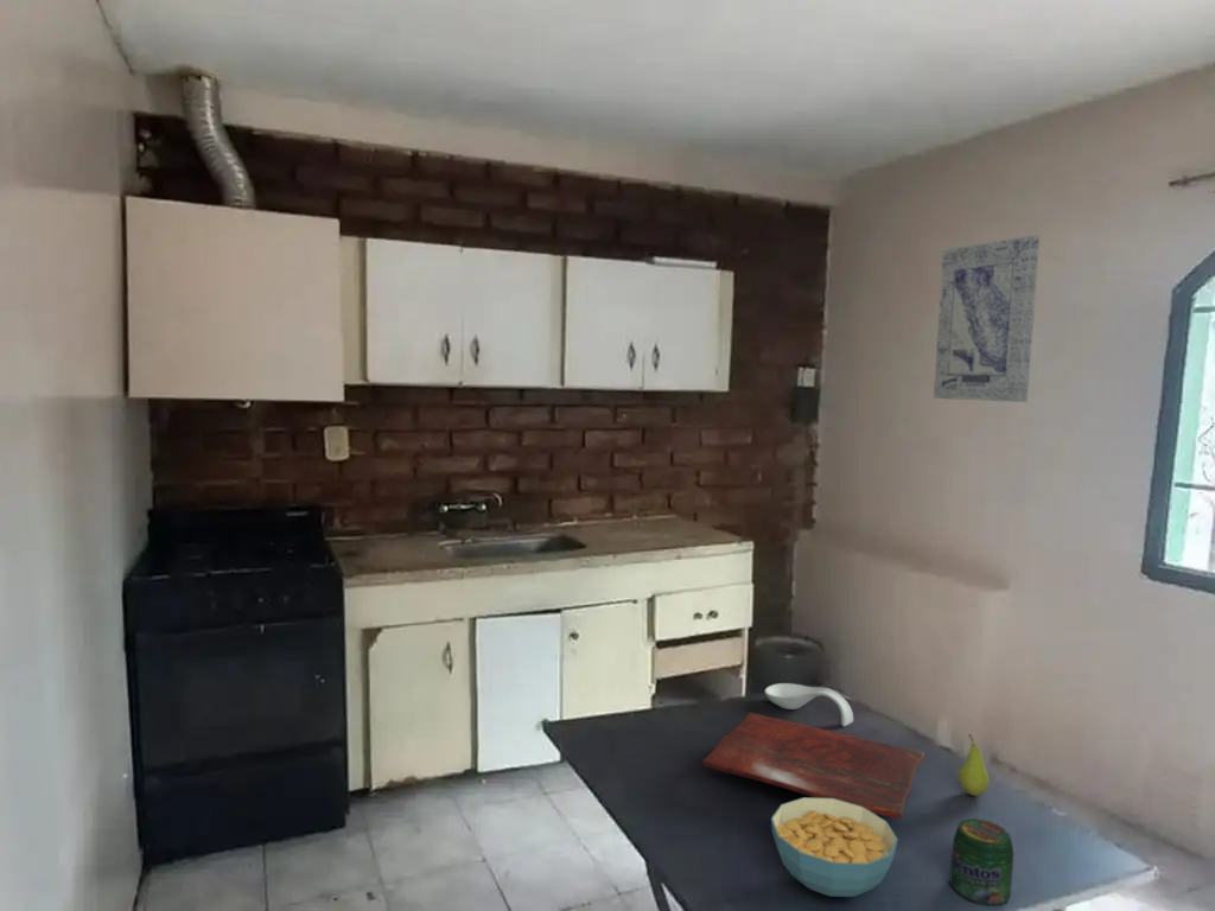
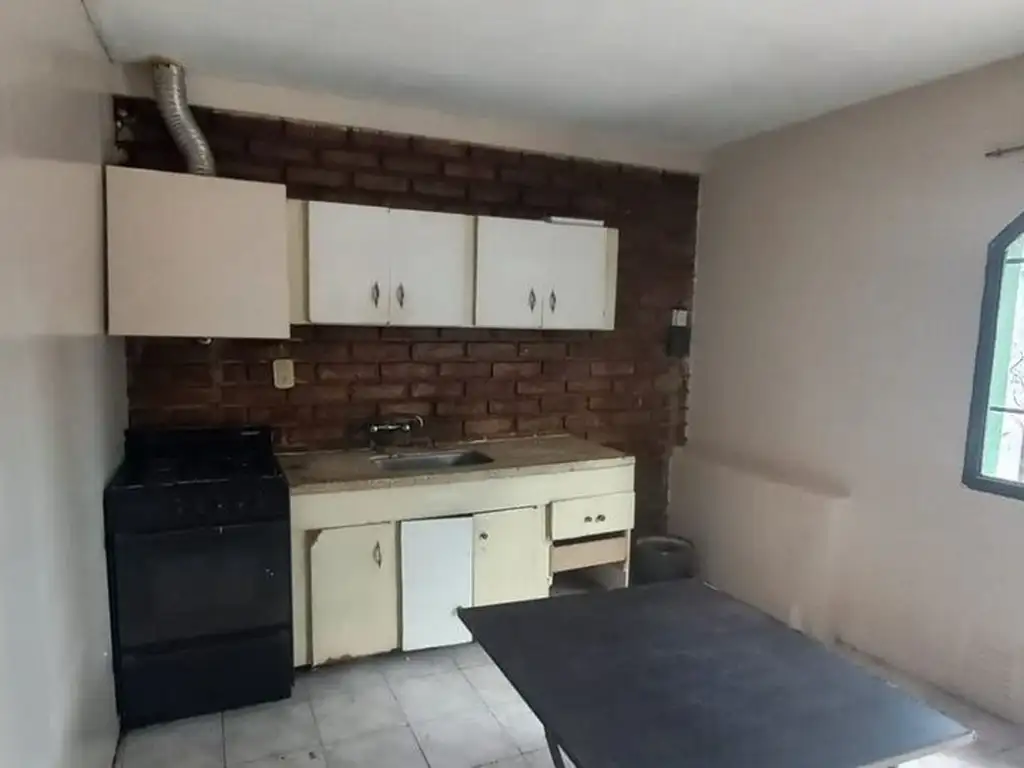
- fruit (974, 765)
- spoon rest (808, 697)
- cereal bowl (831, 856)
- wall art (982, 321)
- jar (981, 859)
- cutting board (814, 769)
